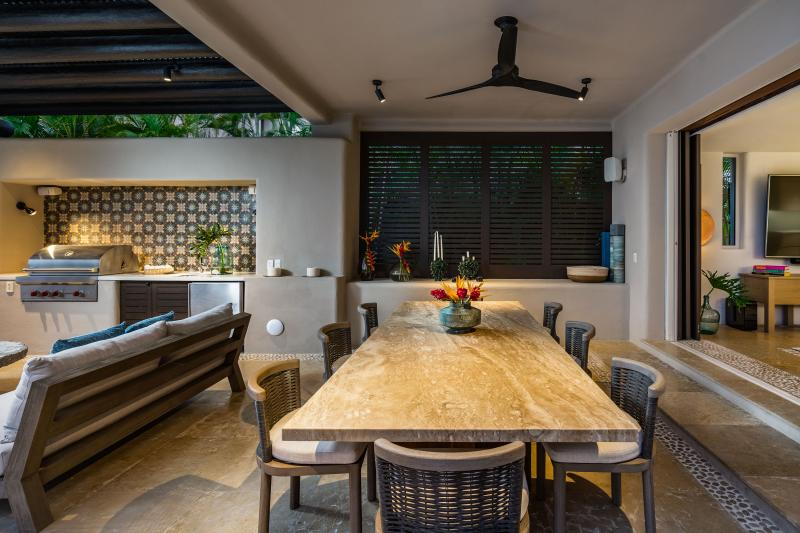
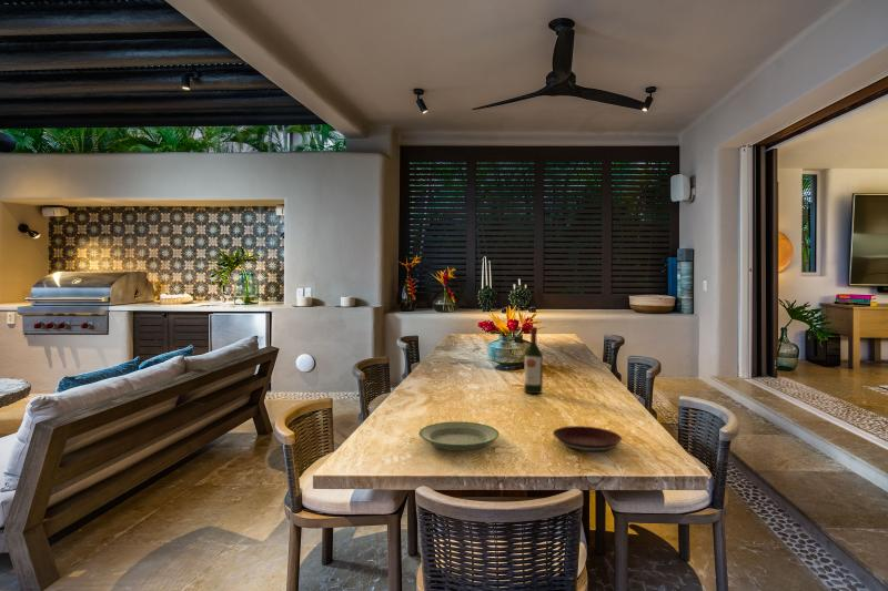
+ plate (586, 439)
+ plate (458, 437)
+ wine bottle (533, 359)
